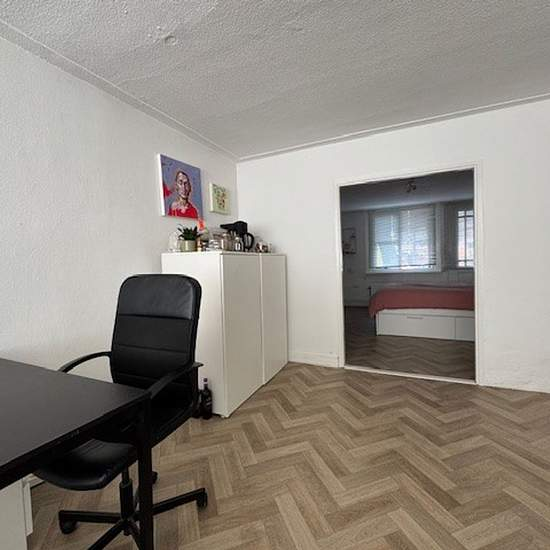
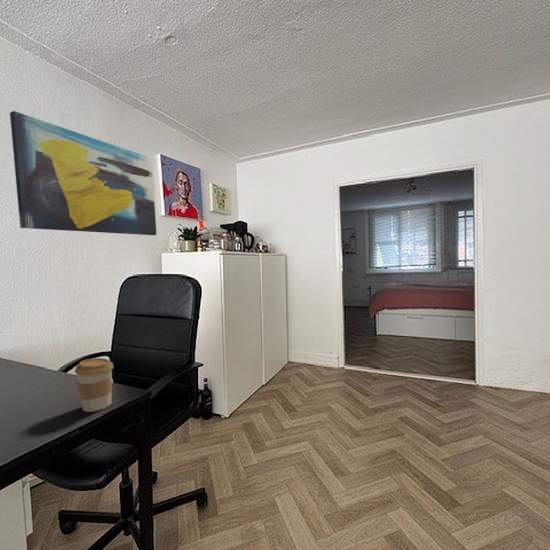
+ wall art (98, 186)
+ coffee cup (95, 383)
